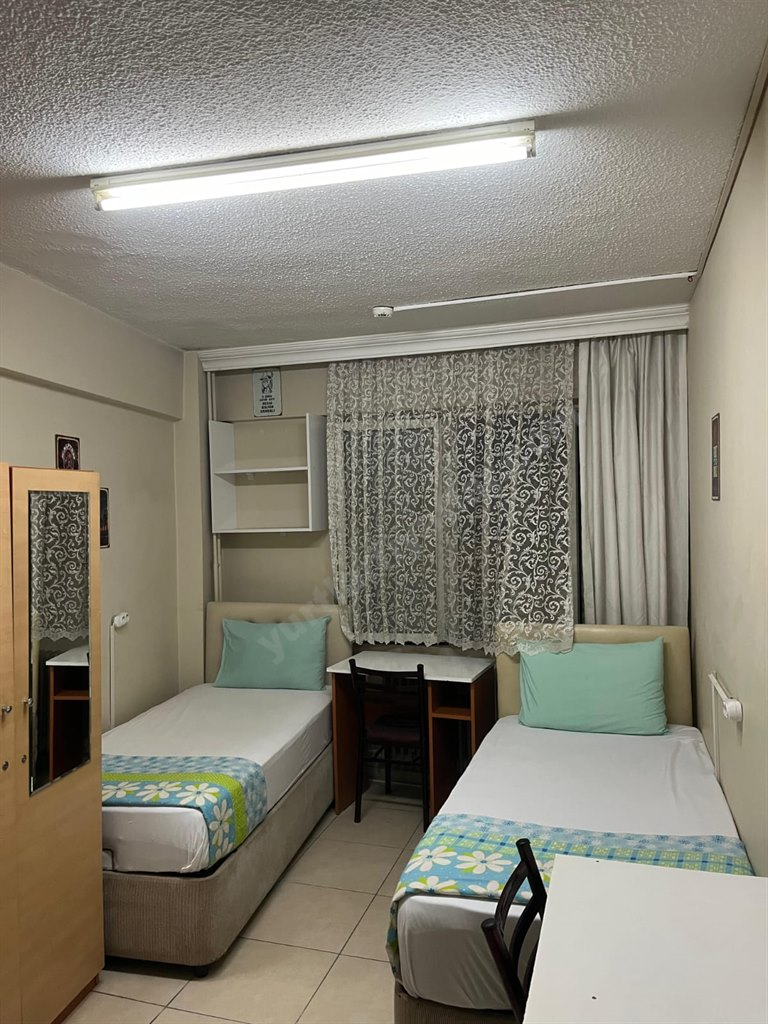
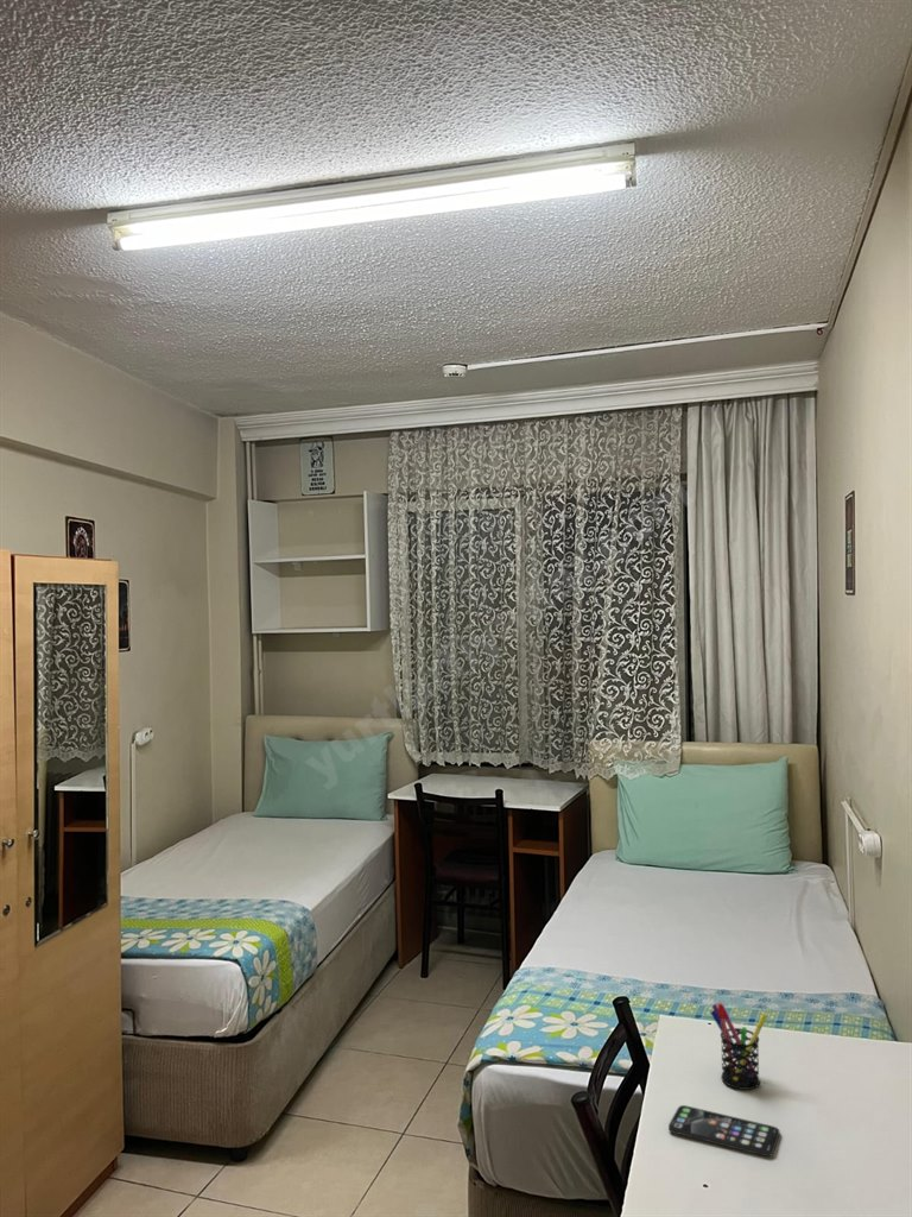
+ smartphone (723, 1129)
+ pen holder (737, 1043)
